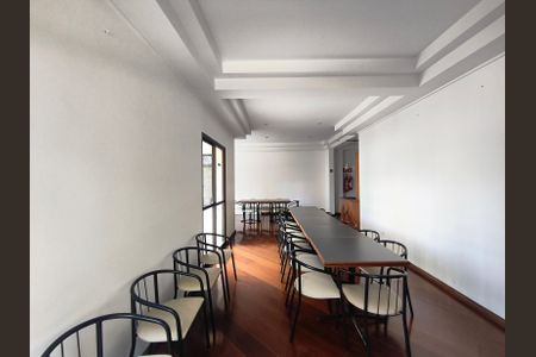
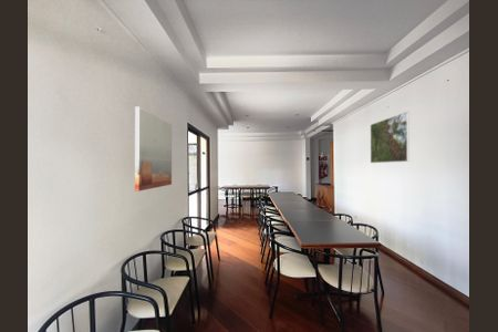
+ wall art (156, 152)
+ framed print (386, 141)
